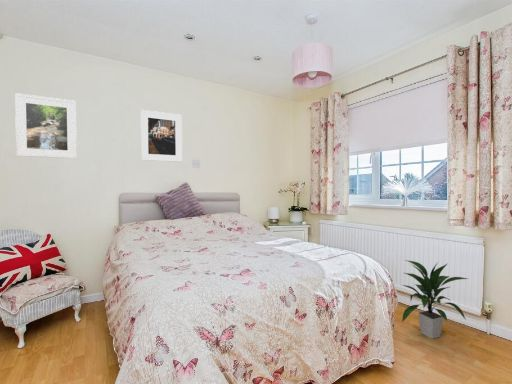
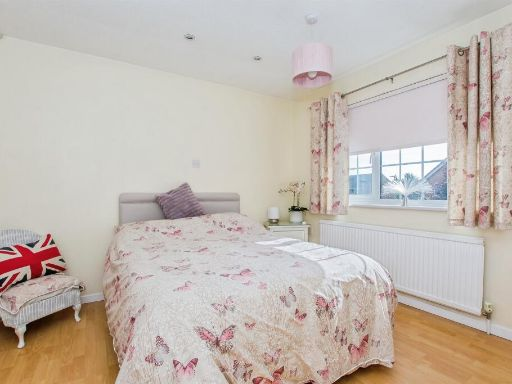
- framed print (47, 127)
- indoor plant (428, 296)
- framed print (162, 137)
